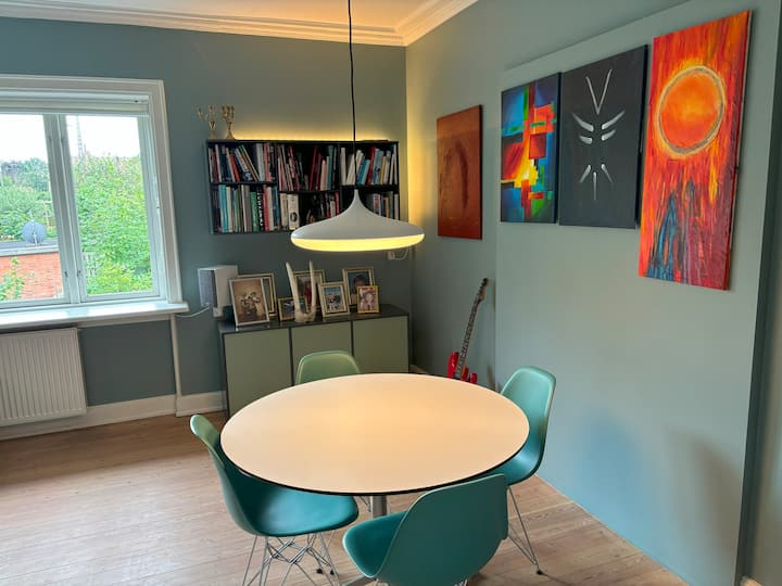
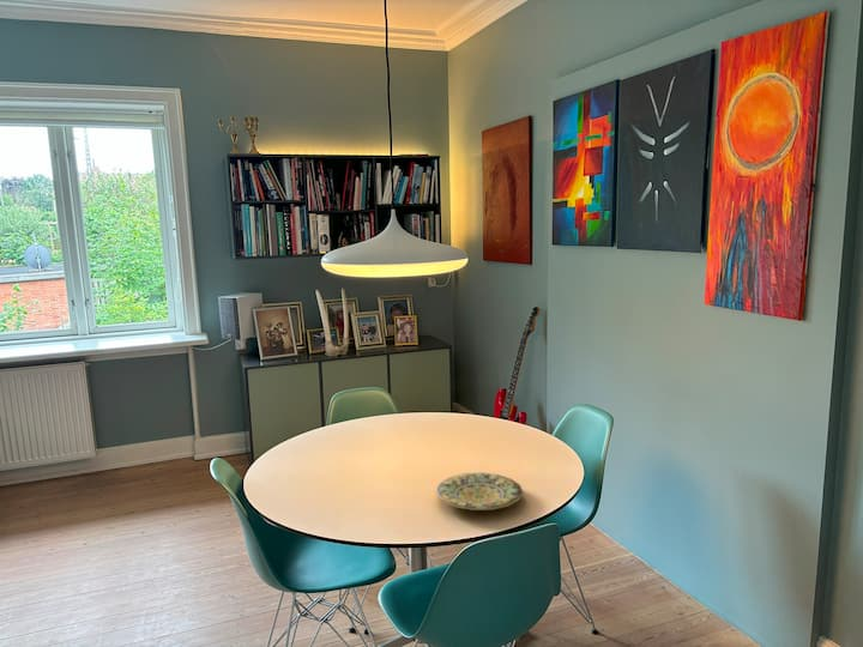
+ plate (478, 494)
